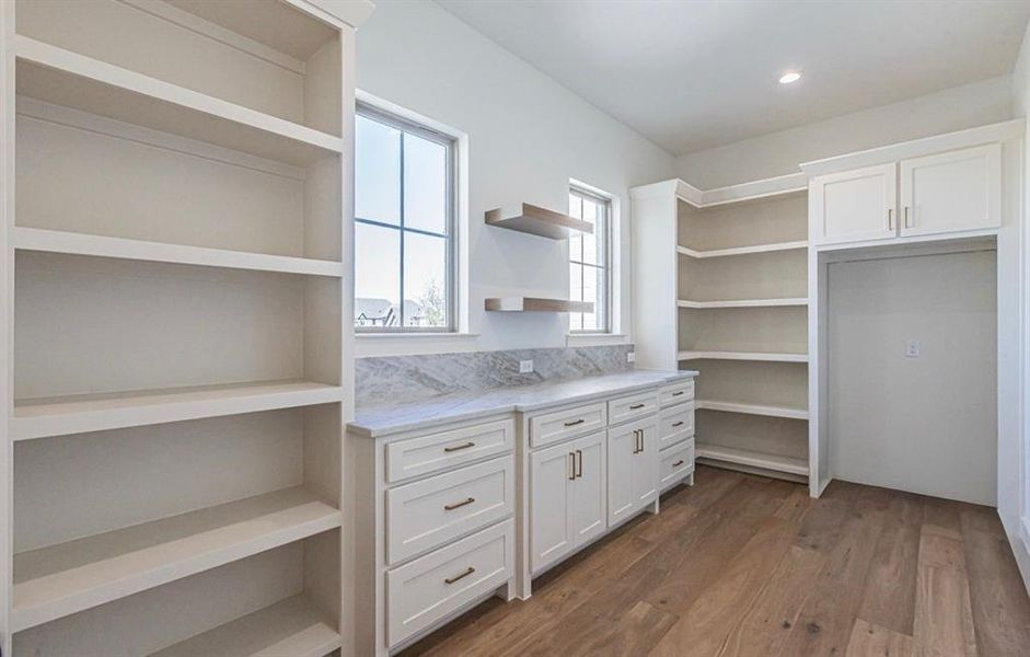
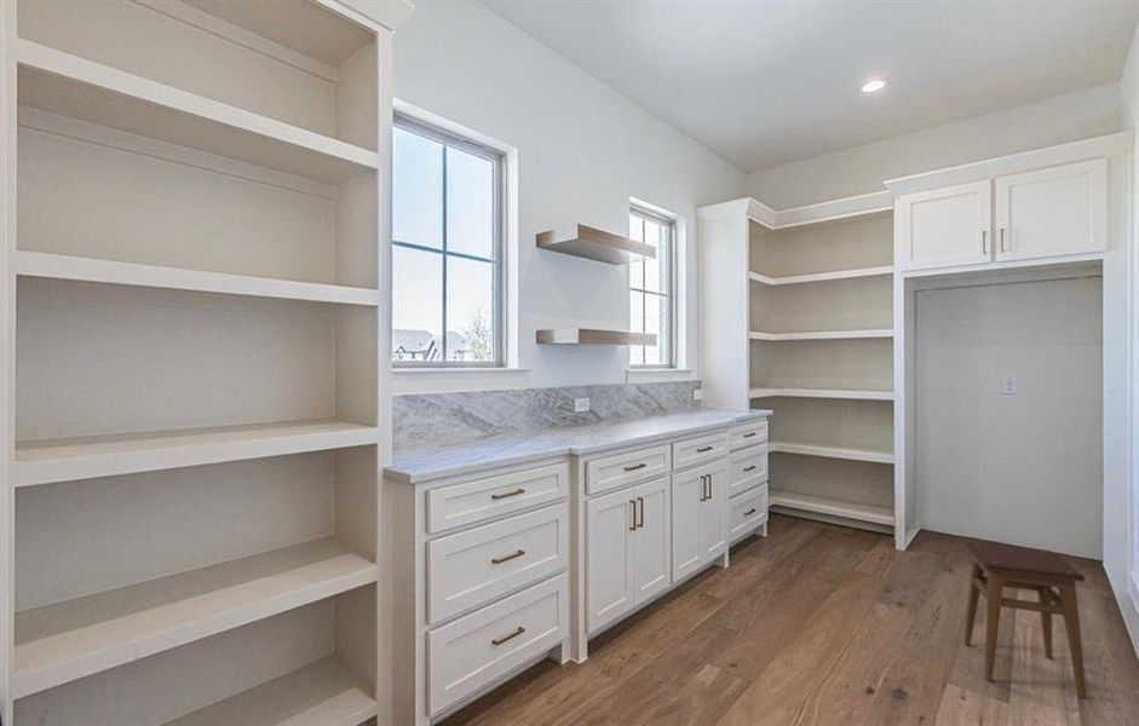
+ stool (1020, 609)
